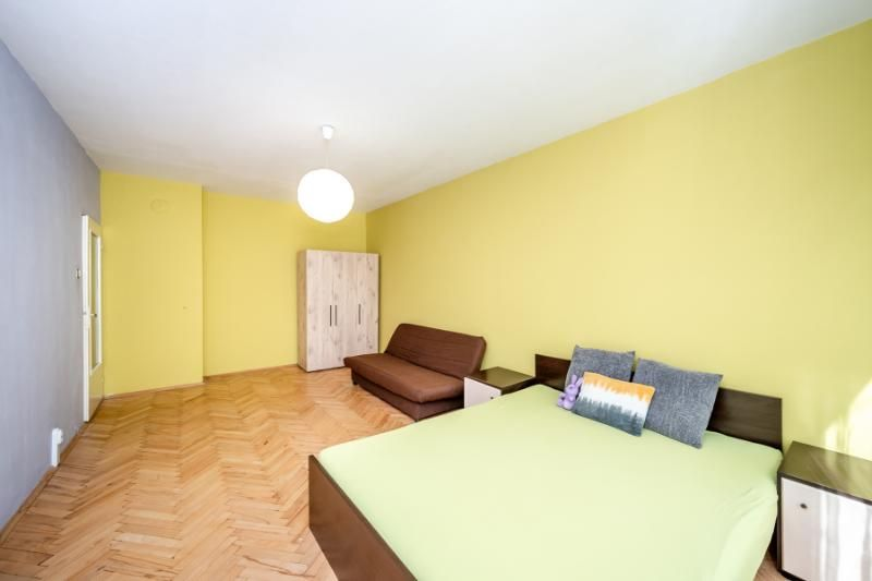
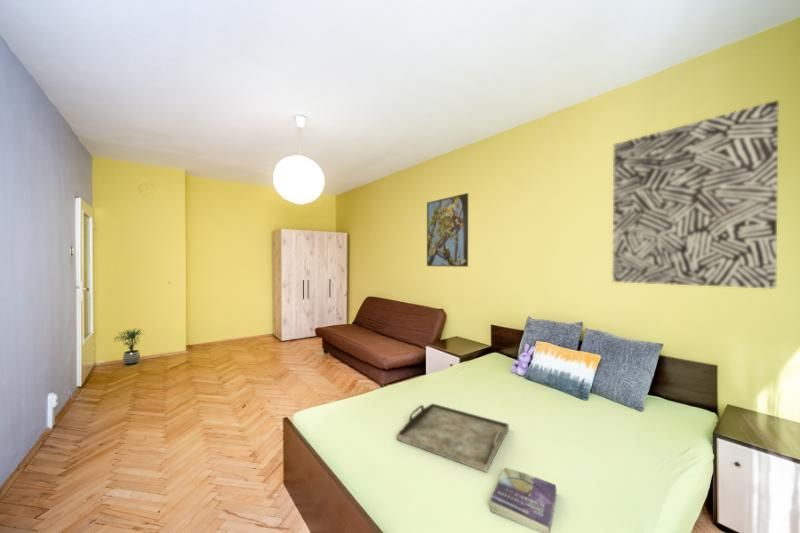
+ serving tray (454, 426)
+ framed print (446, 232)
+ potted plant (130, 346)
+ book (524, 495)
+ wall art (682, 205)
